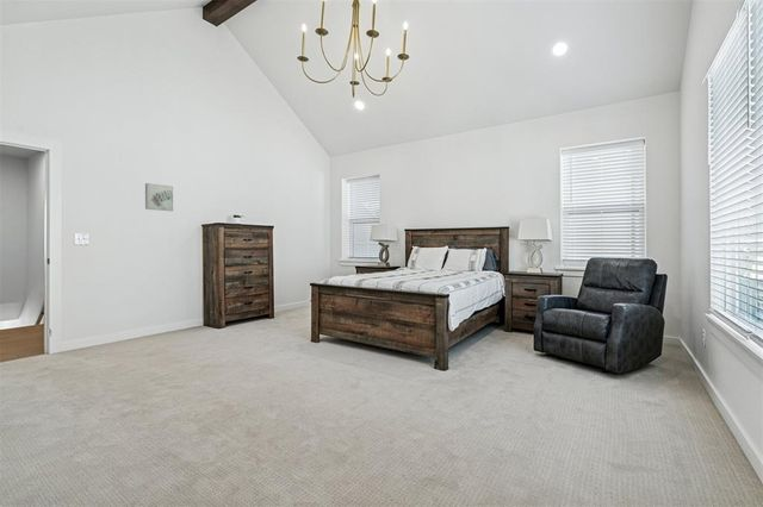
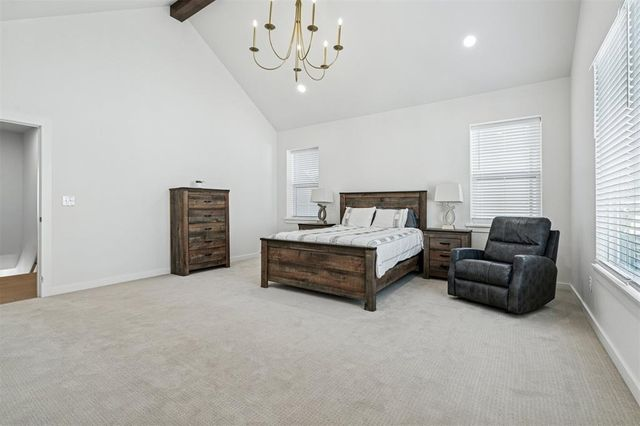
- wall art (159, 198)
